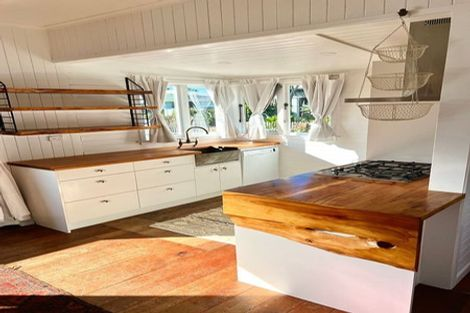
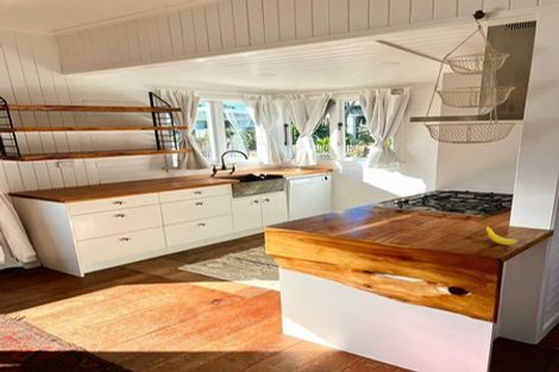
+ banana (500, 237)
